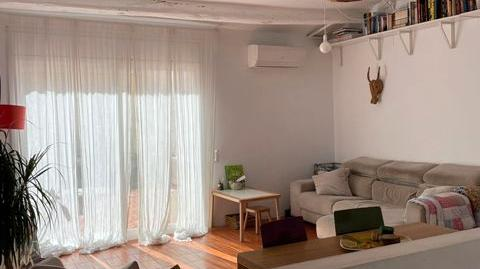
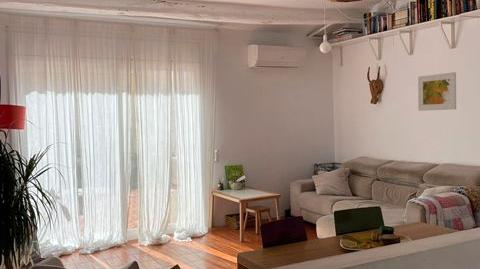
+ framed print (436, 92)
